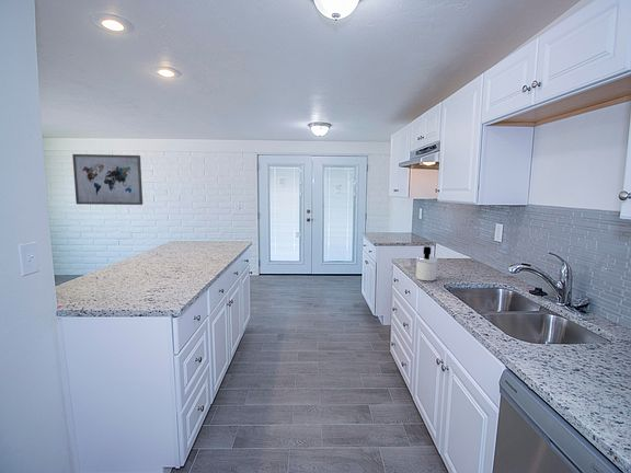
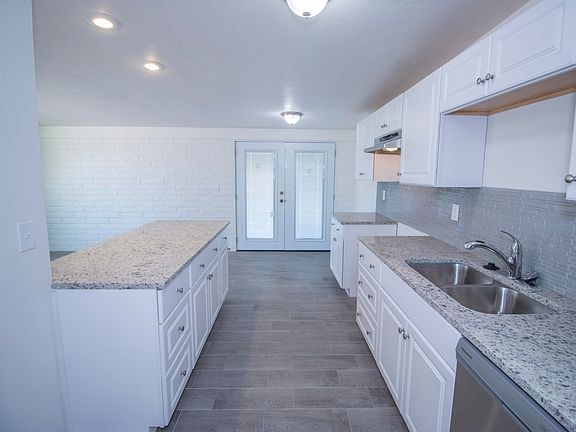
- wall art (107, 180)
- soap dispenser (426, 262)
